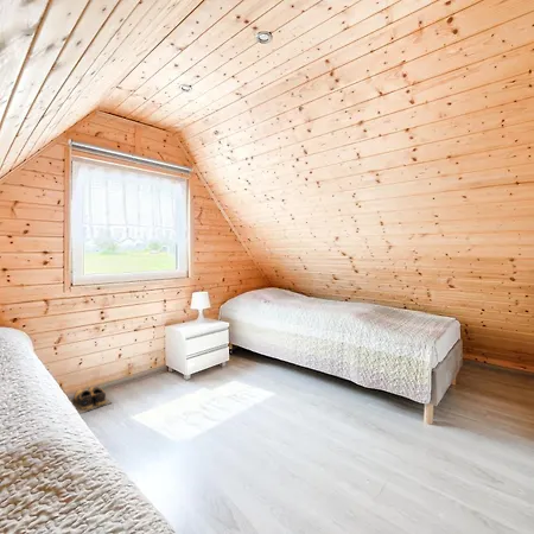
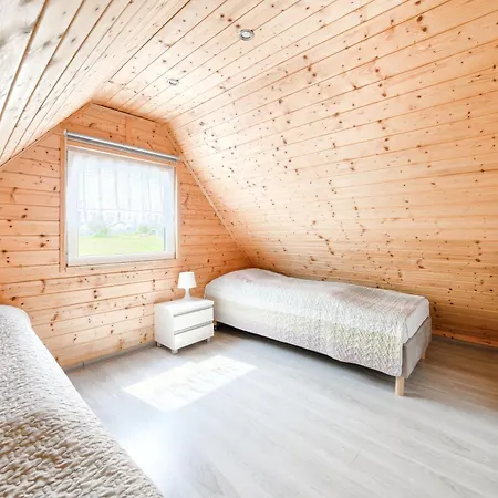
- shoes (89, 394)
